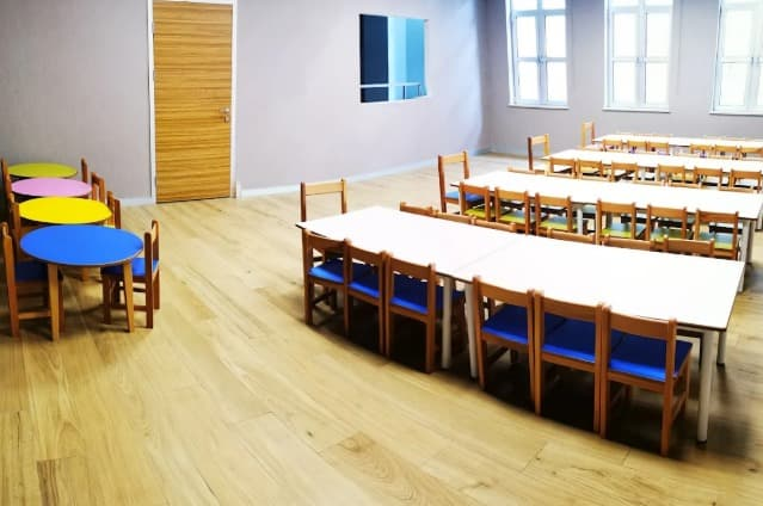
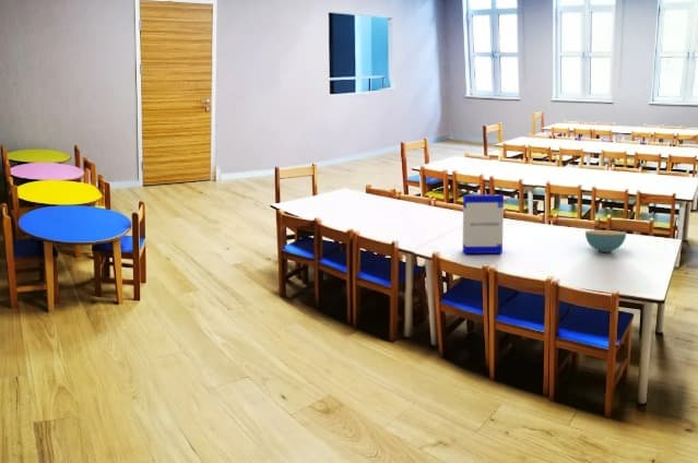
+ cereal box (482, 224)
+ cereal bowl (604, 241)
